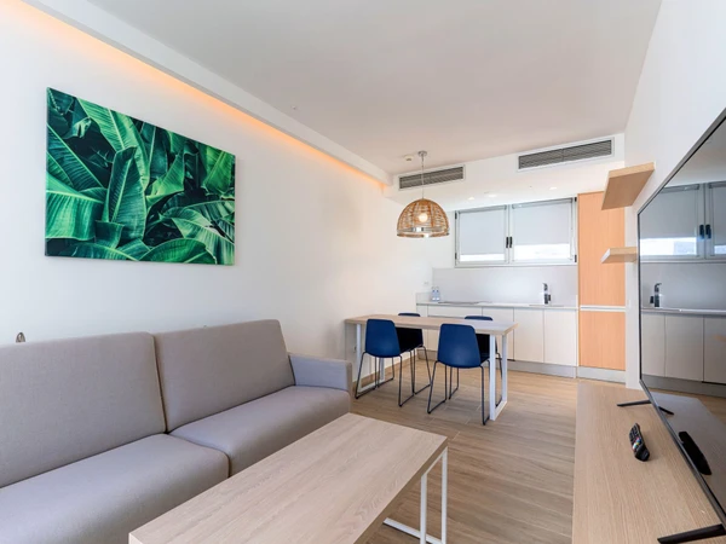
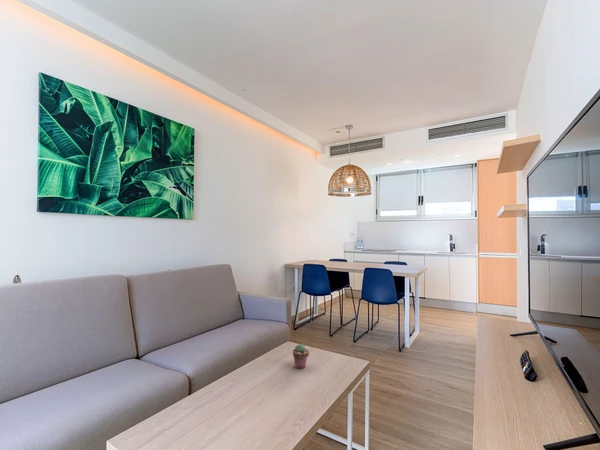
+ potted succulent (300, 355)
